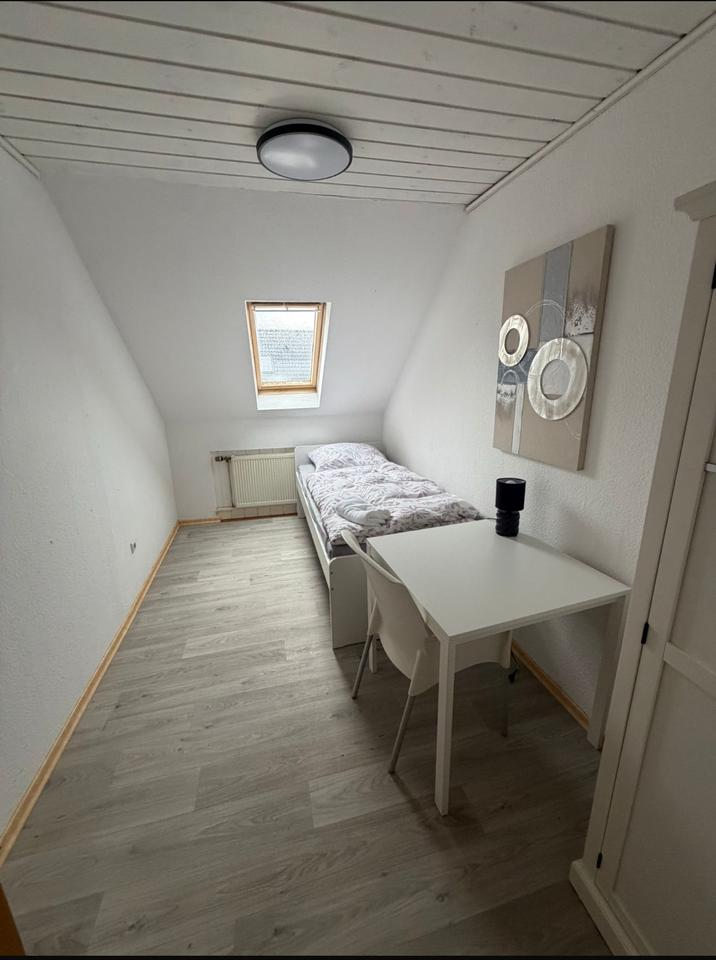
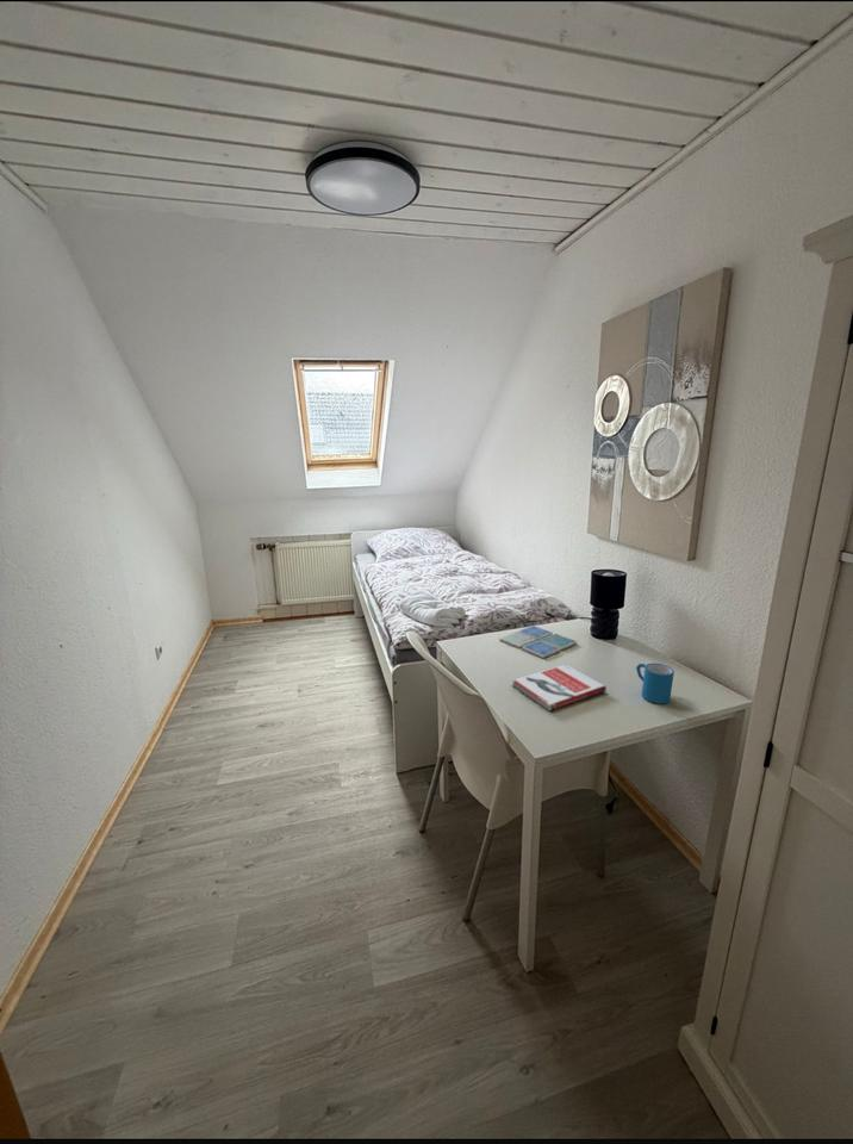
+ mug (652, 680)
+ drink coaster (538, 640)
+ book (558, 685)
